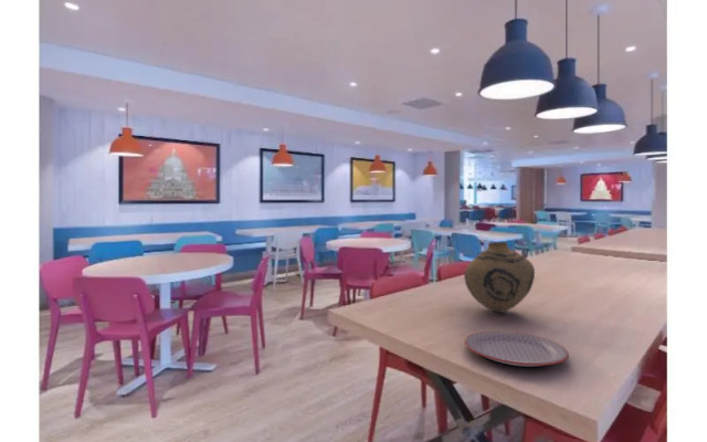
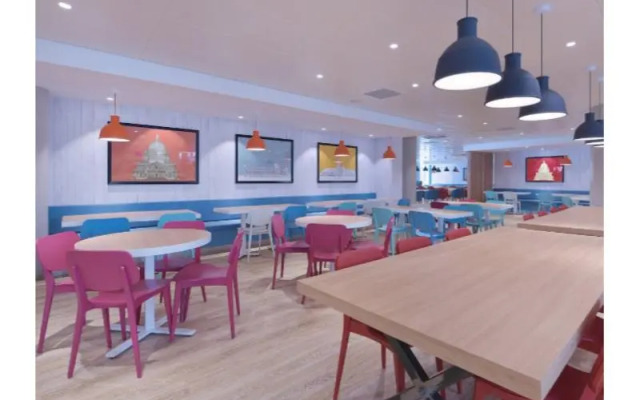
- plate (514, 349)
- vase (497, 276)
